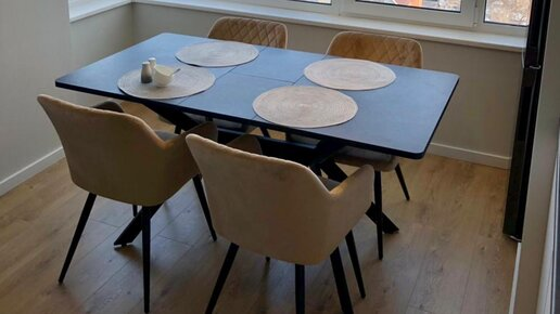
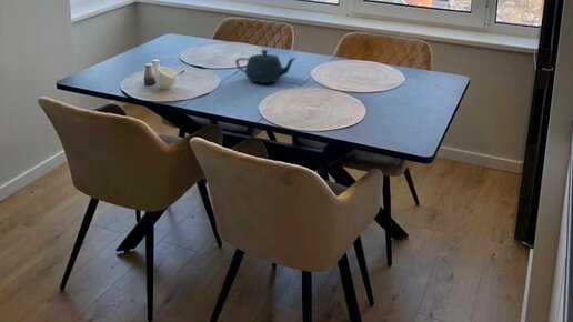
+ teapot (265, 66)
